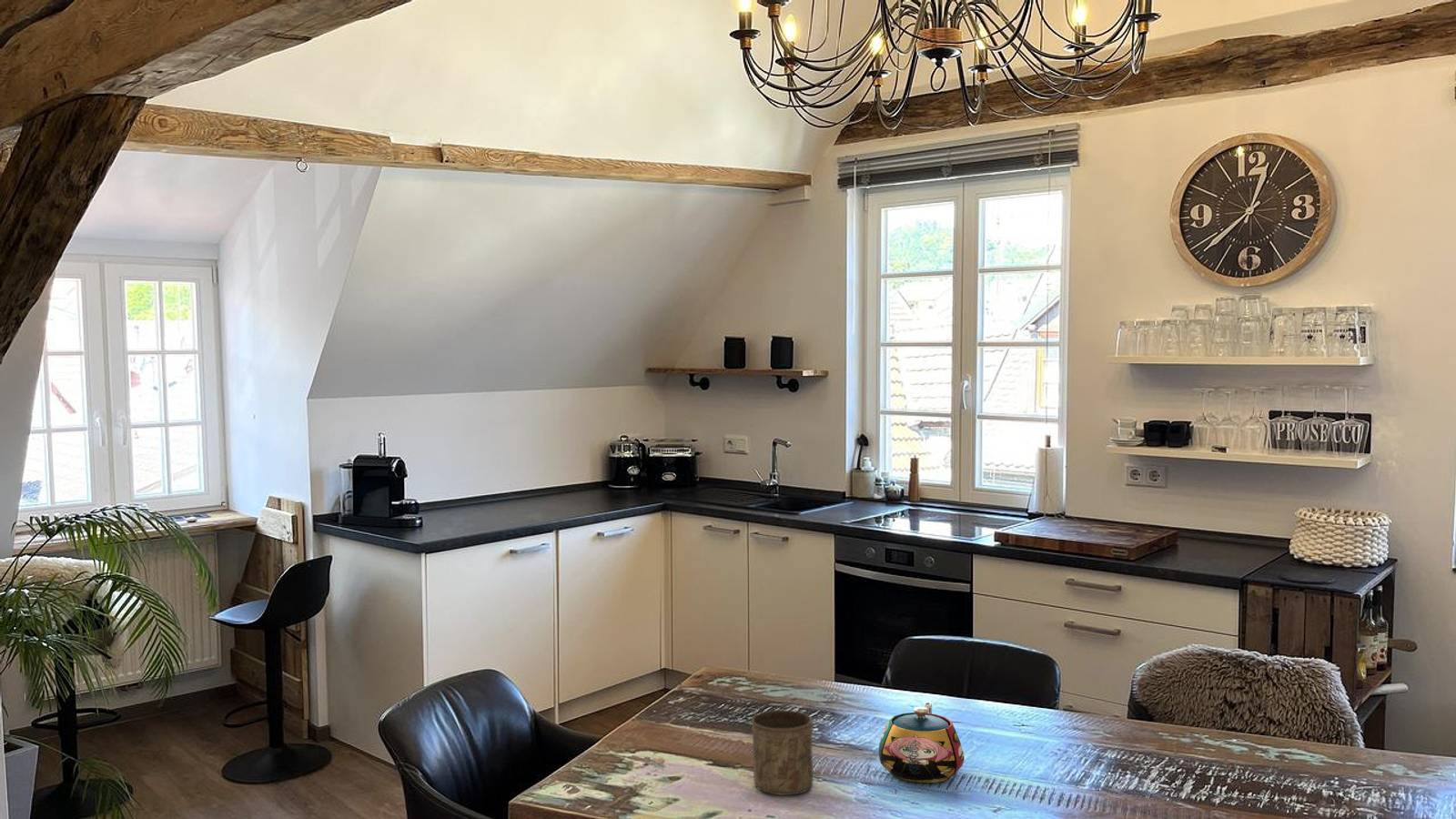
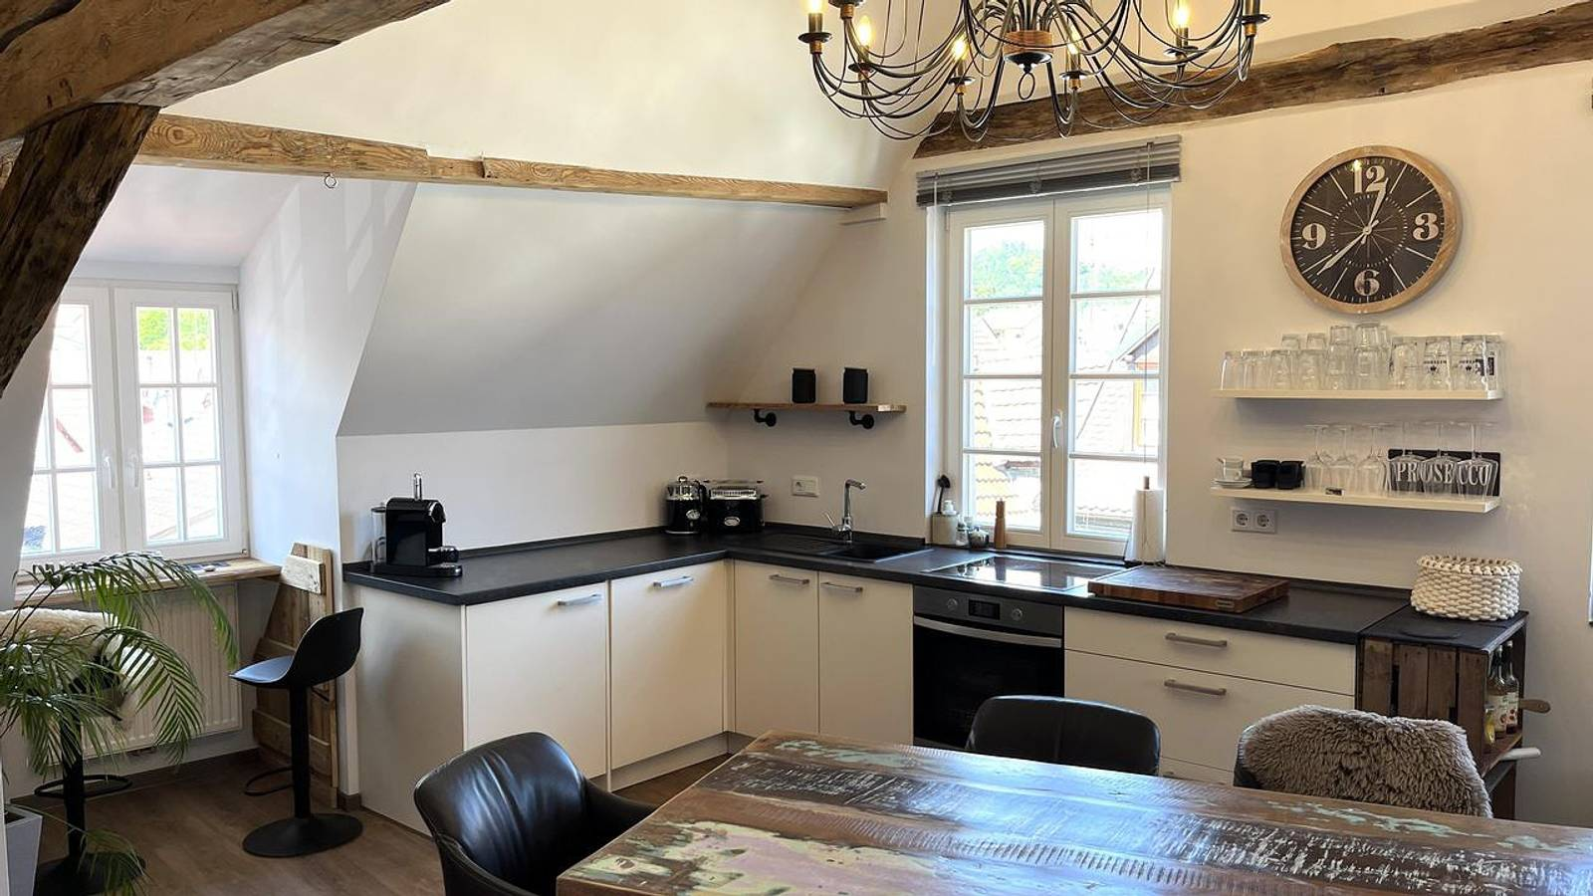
- cup (782, 752)
- teapot (921, 739)
